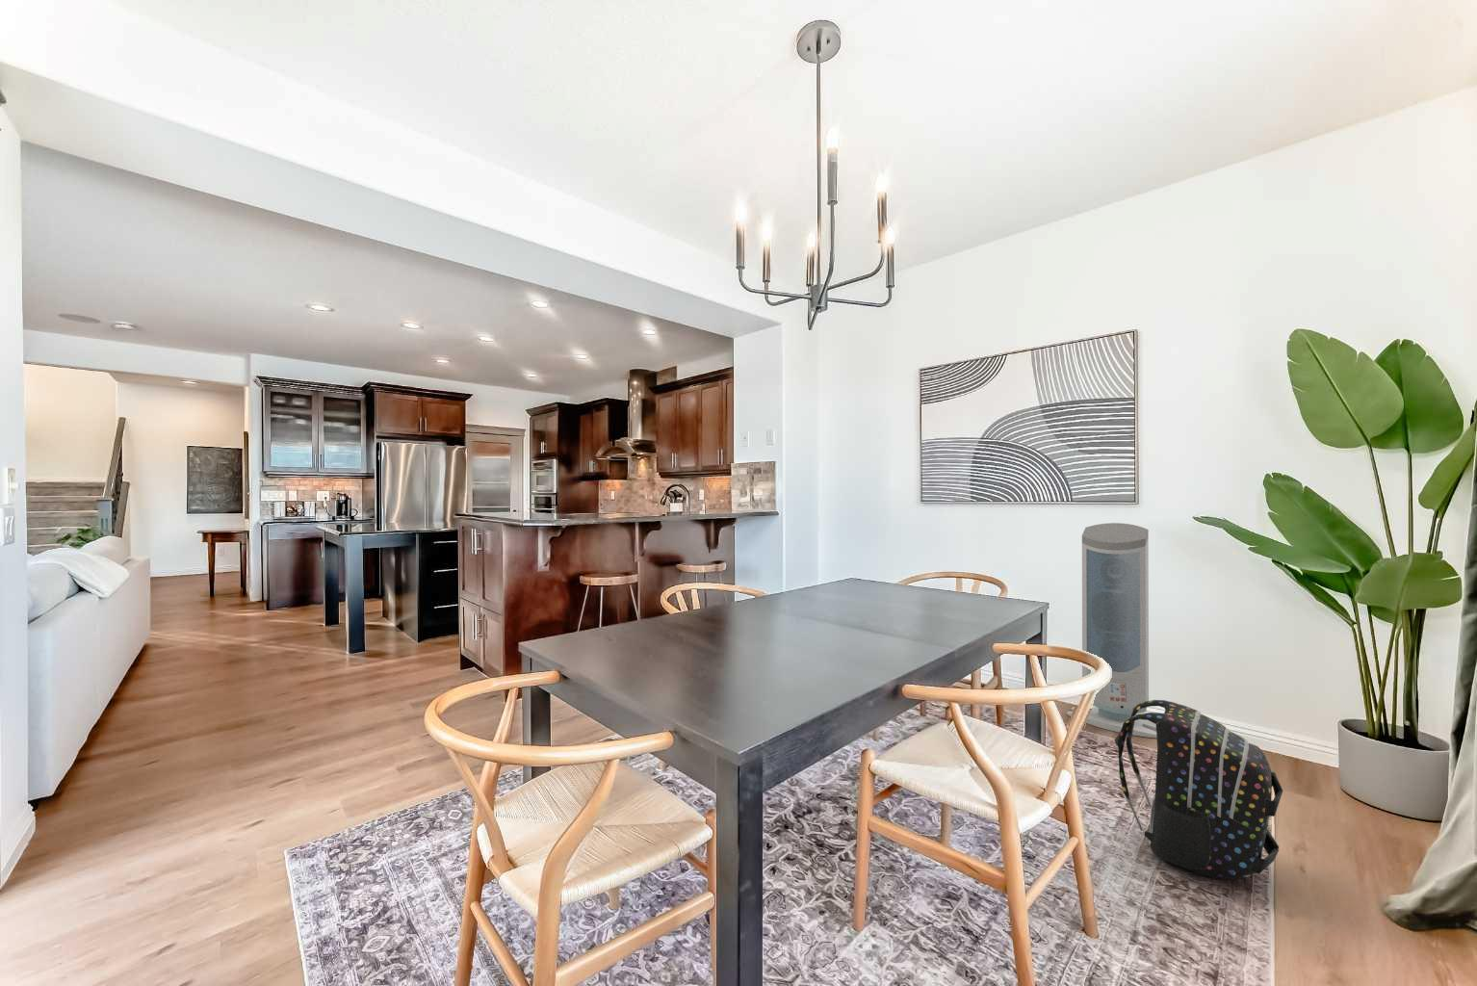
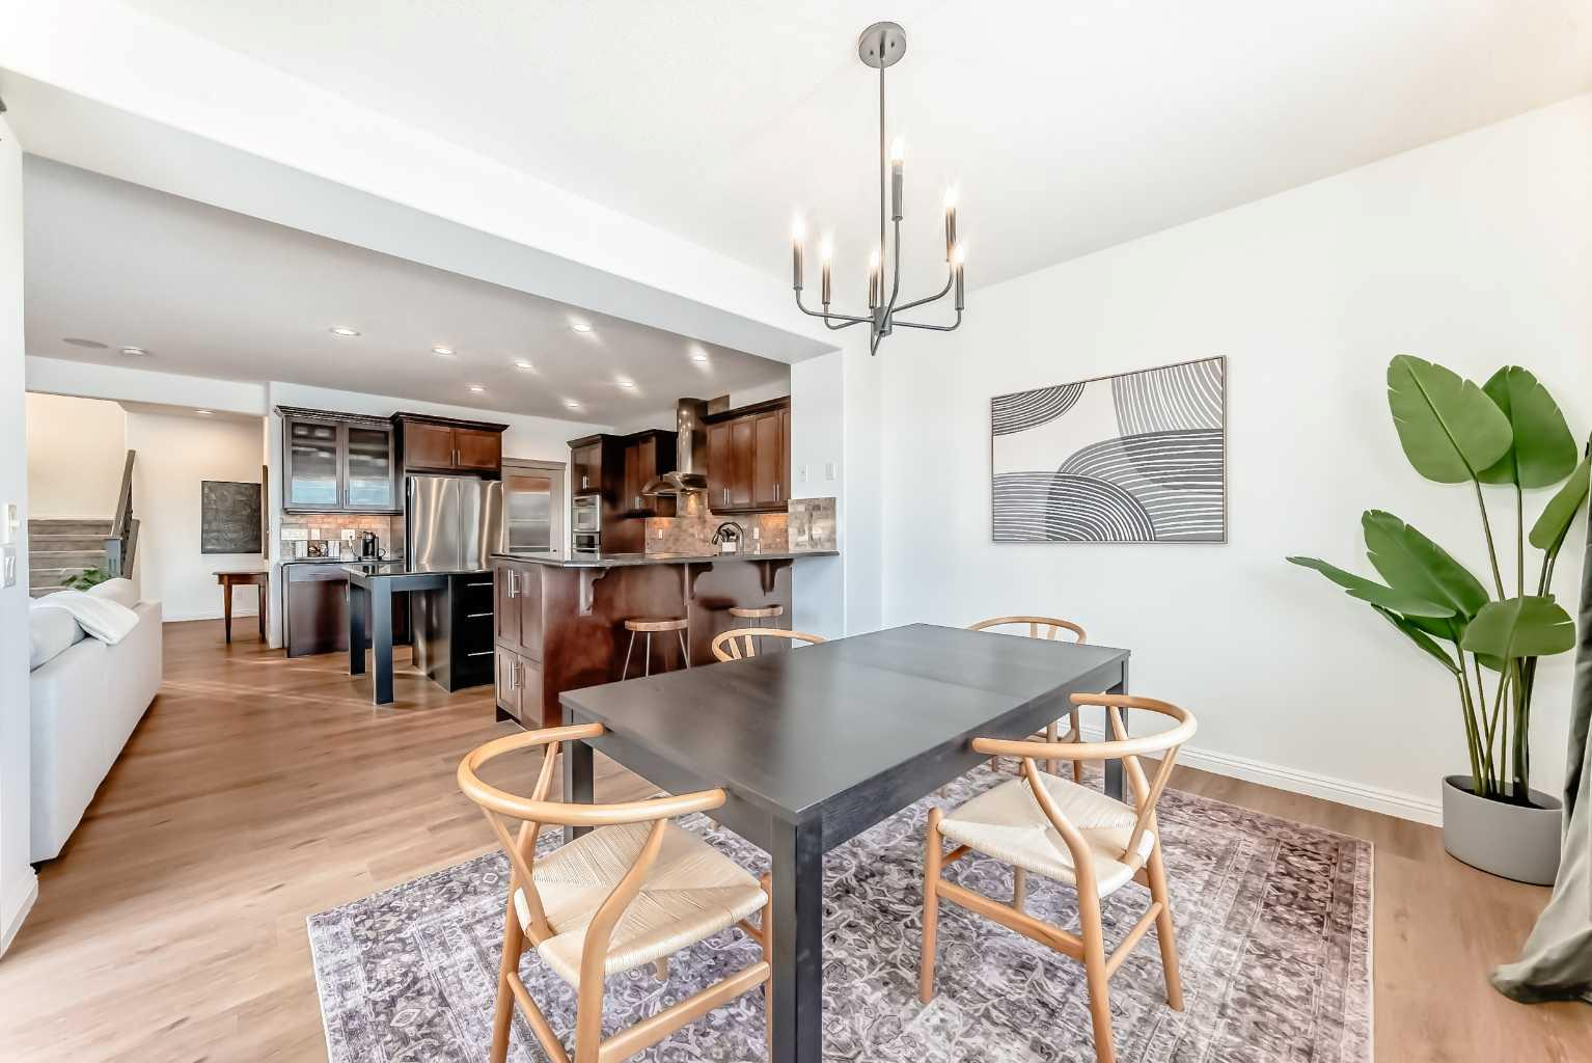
- air purifier (1114, 623)
- backpack (1194, 785)
